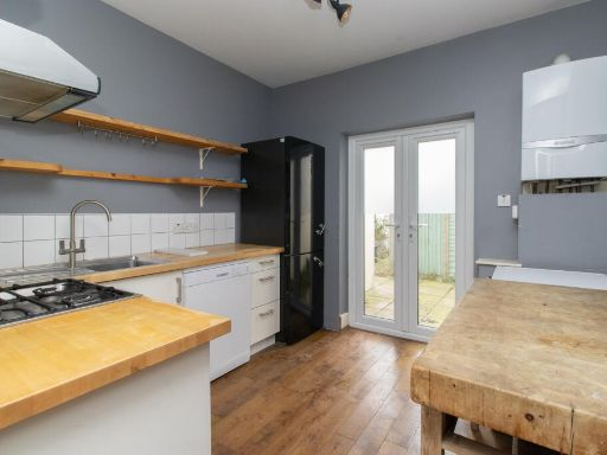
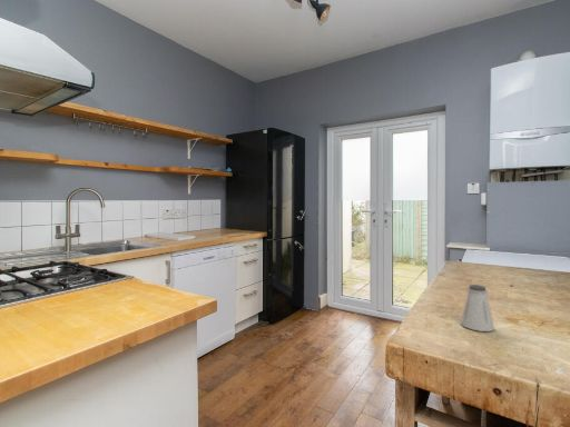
+ saltshaker (476, 306)
